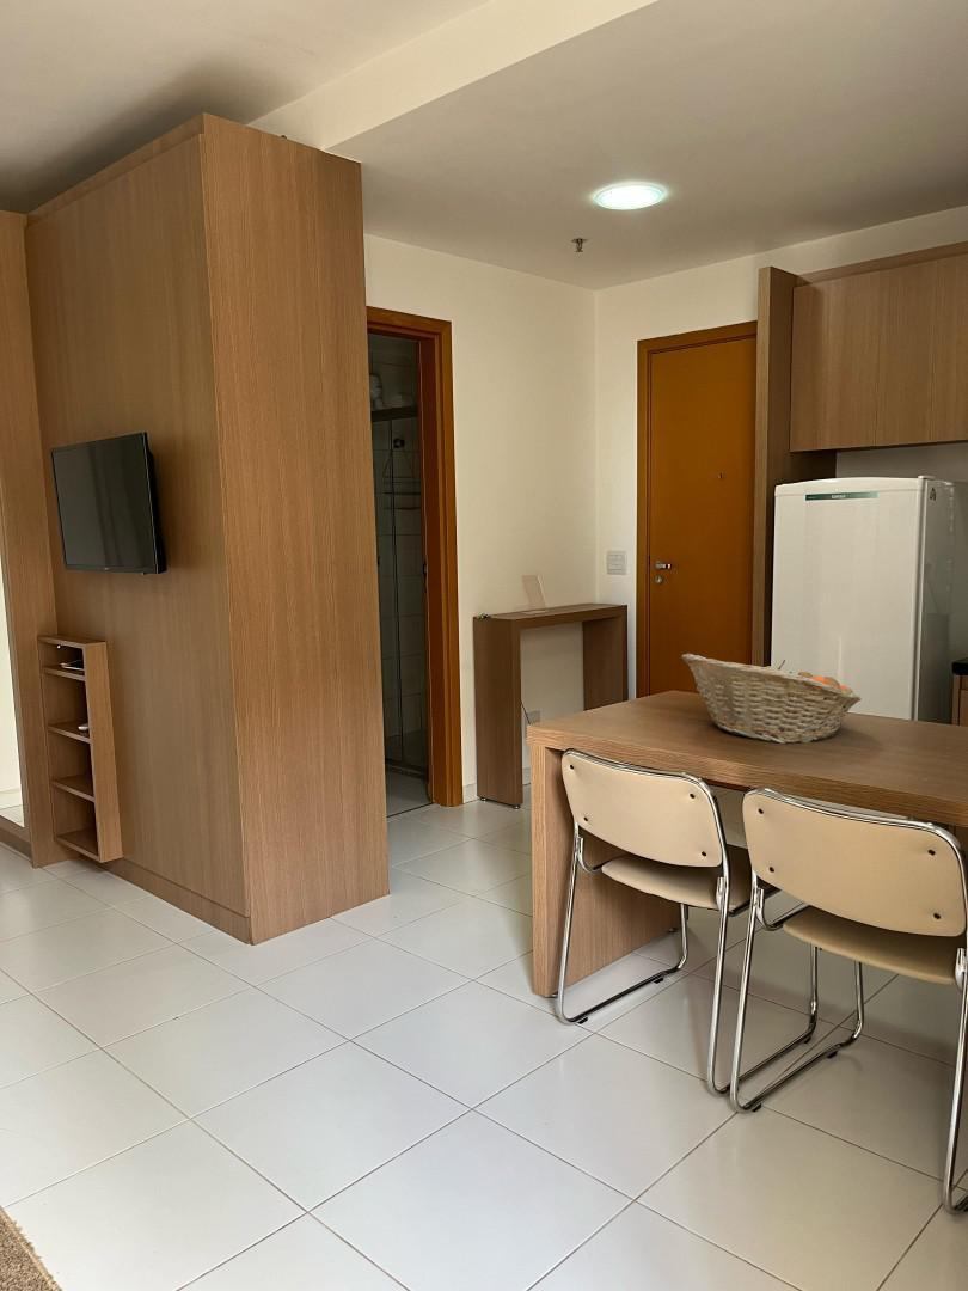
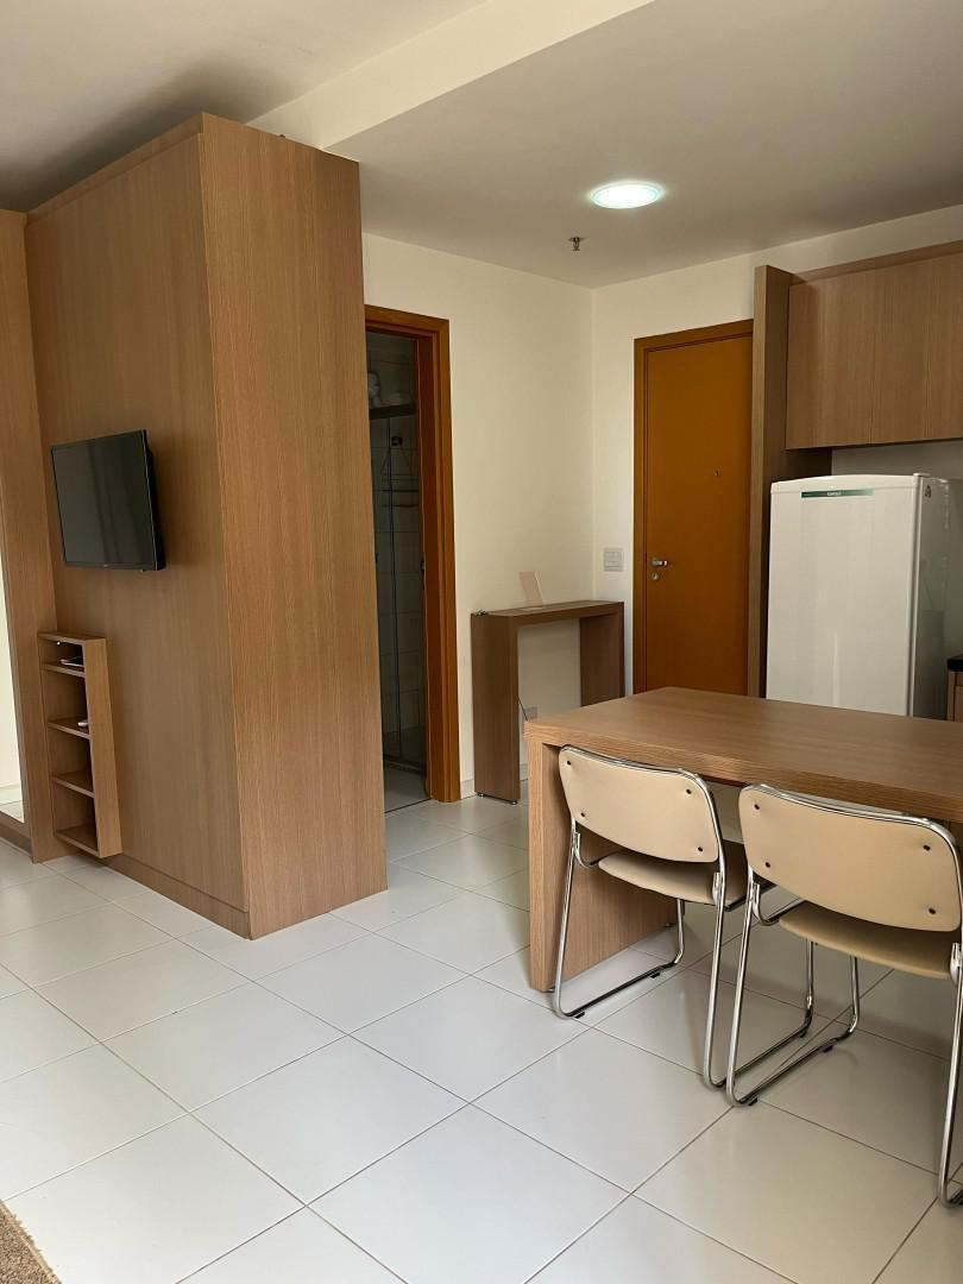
- fruit basket (766, 691)
